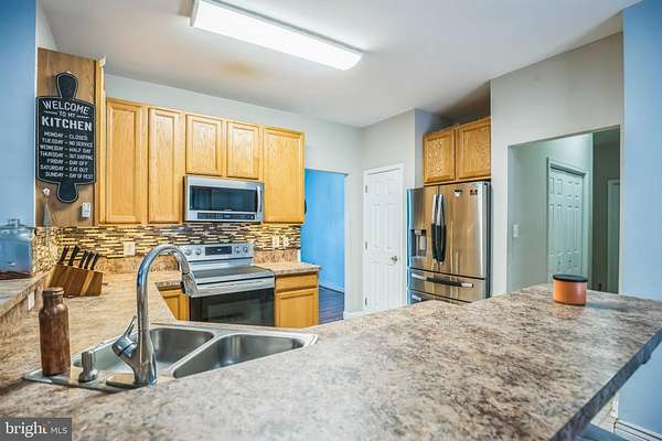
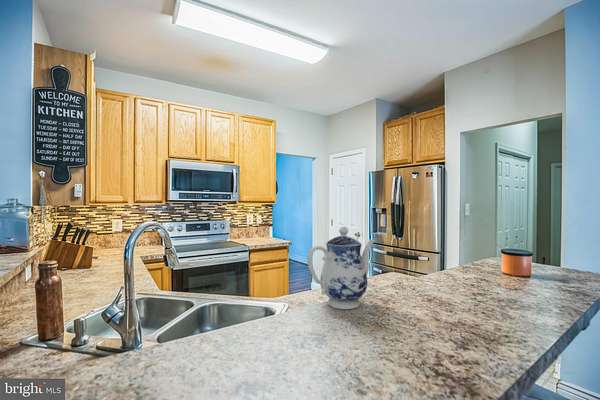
+ teapot (343, 265)
